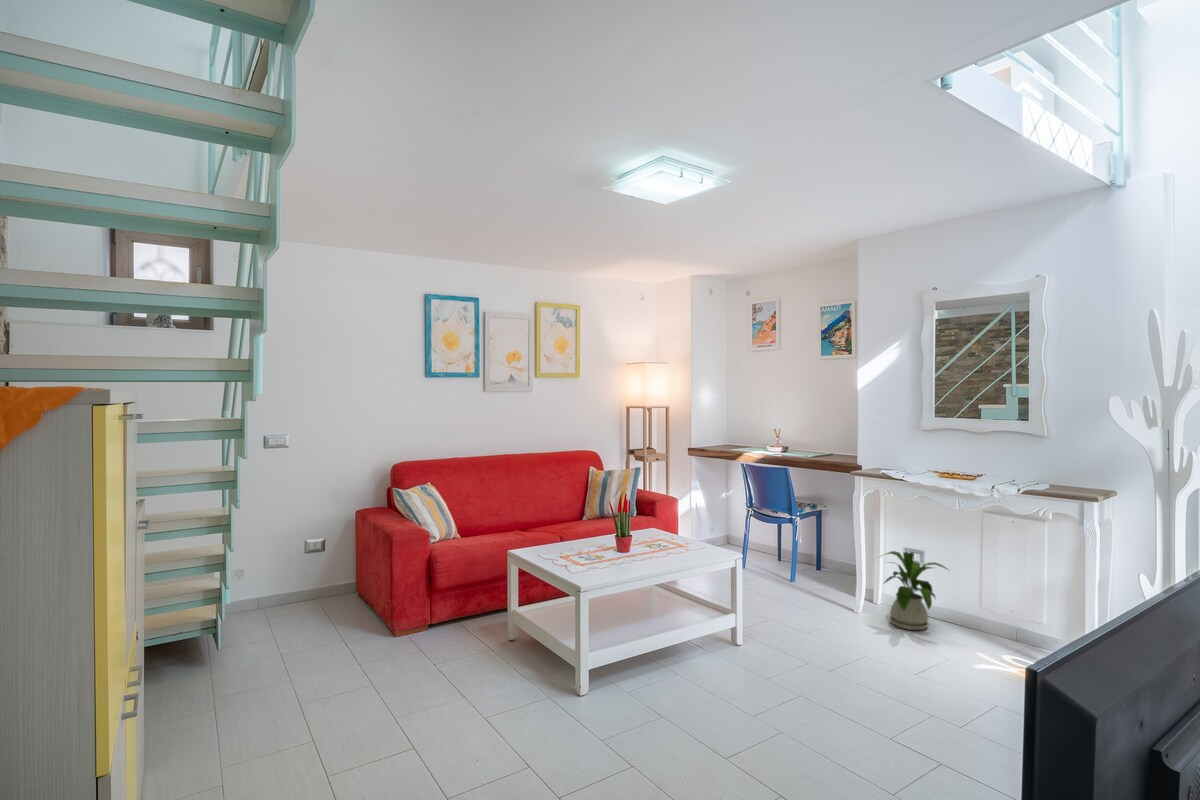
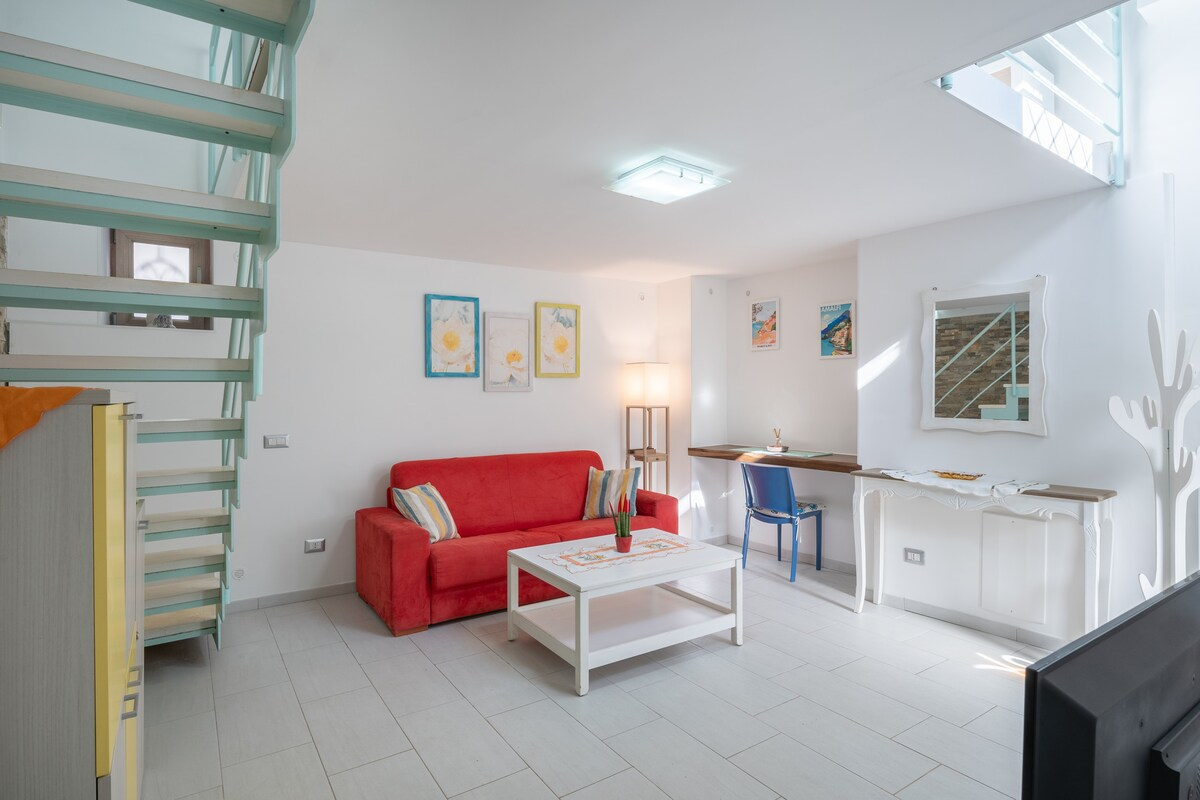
- house plant (915, 584)
